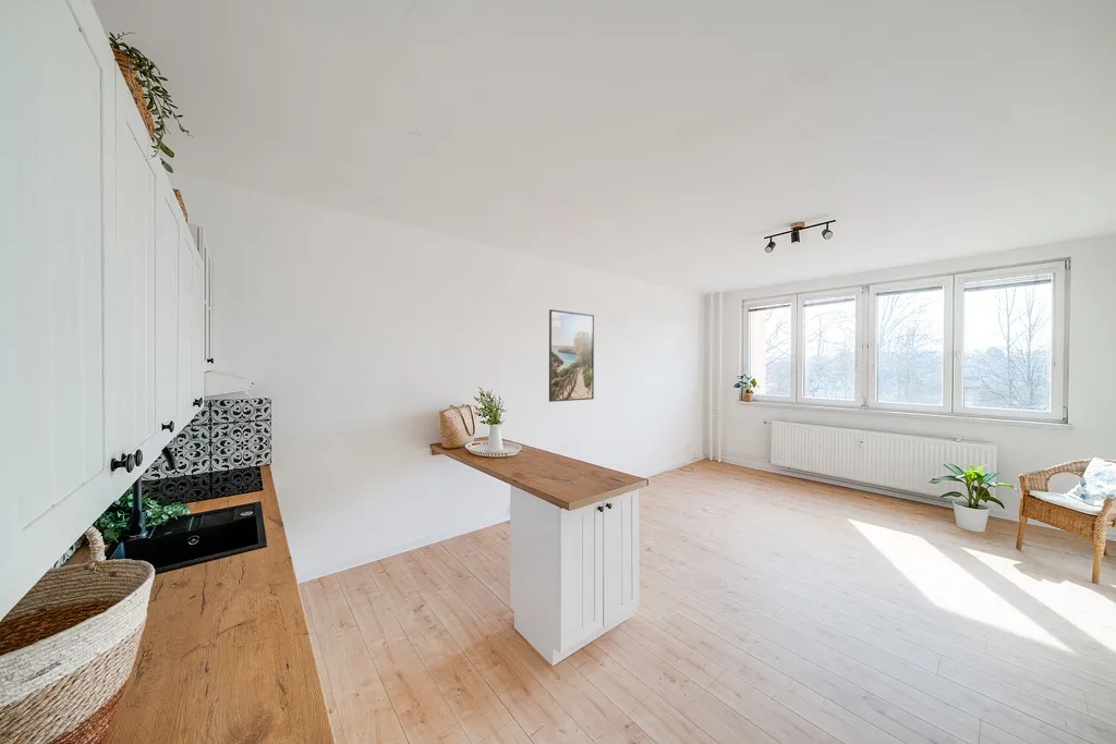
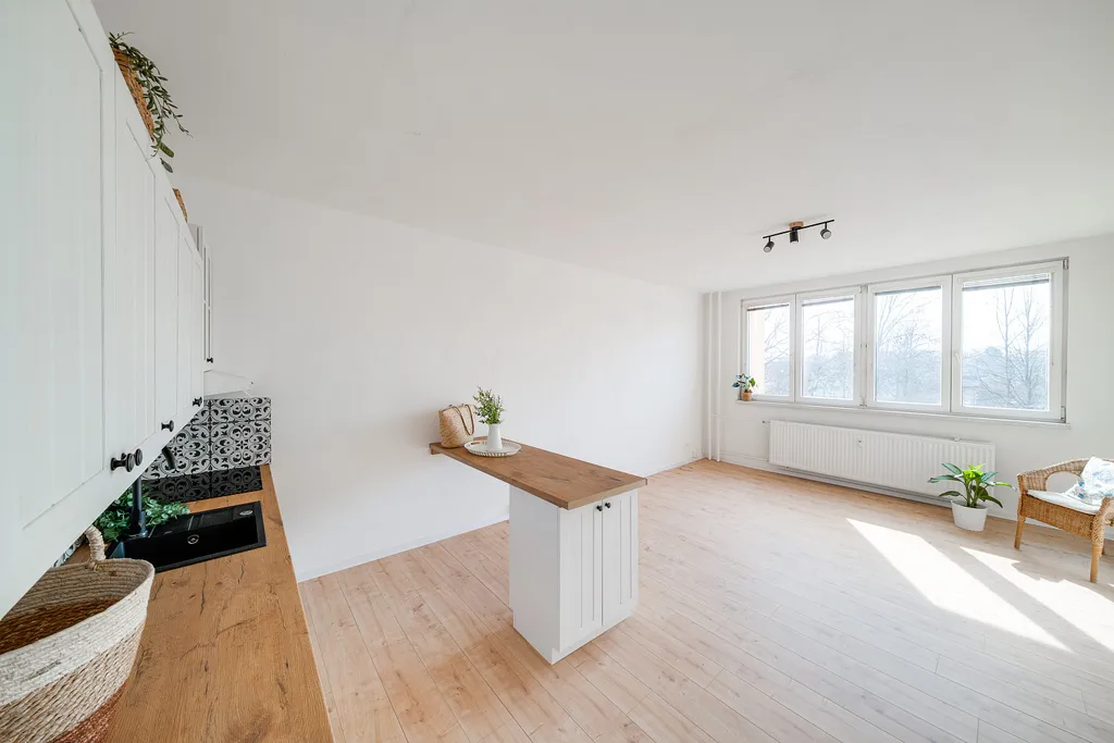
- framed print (572, 356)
